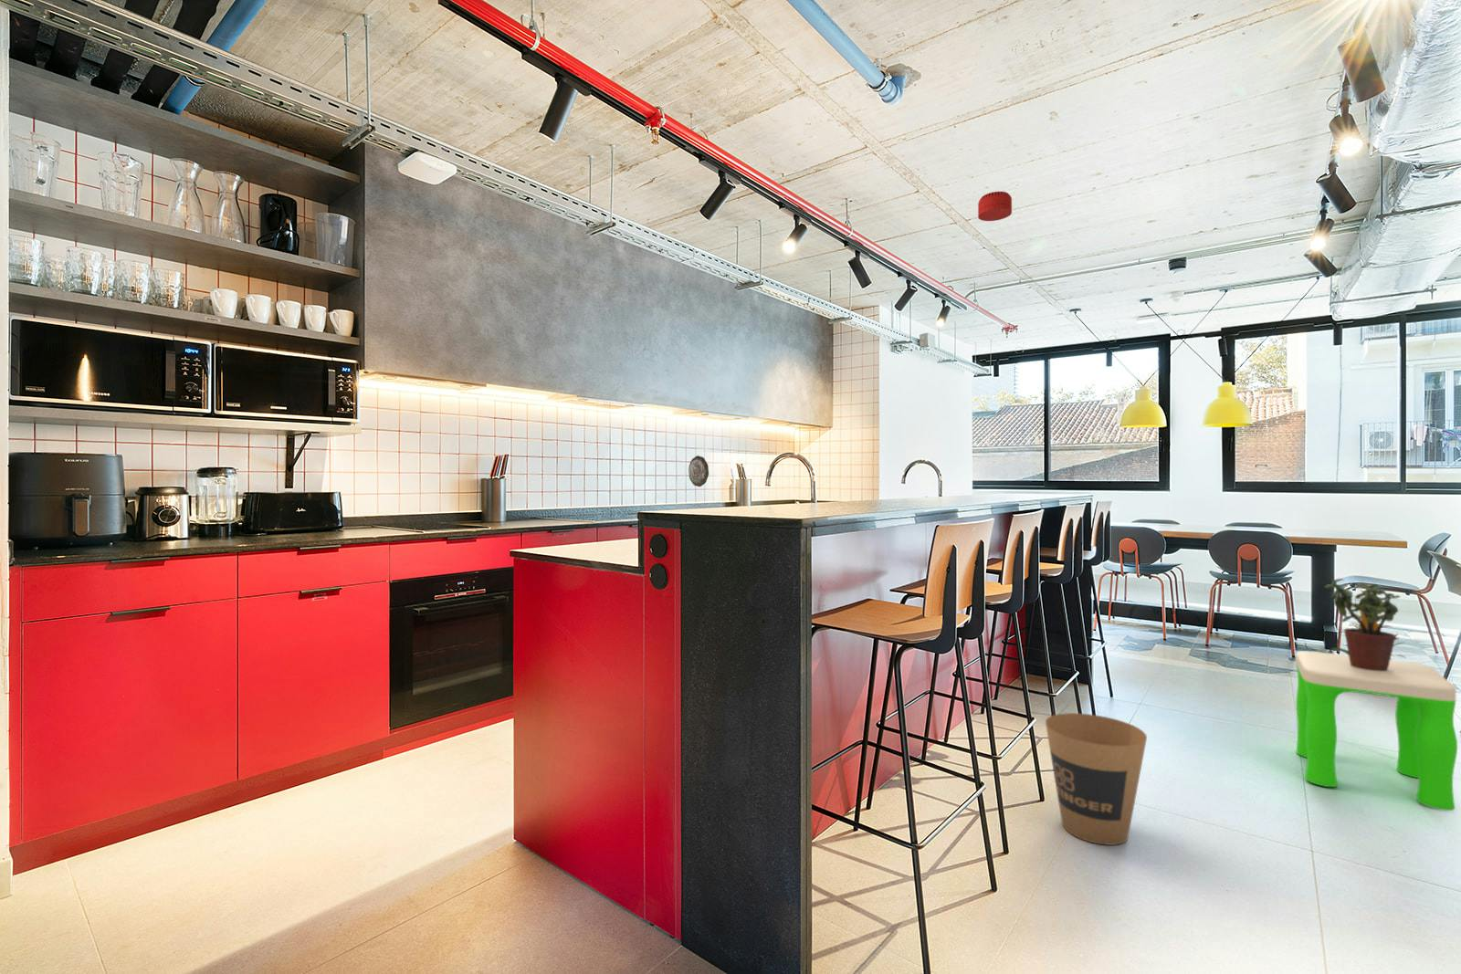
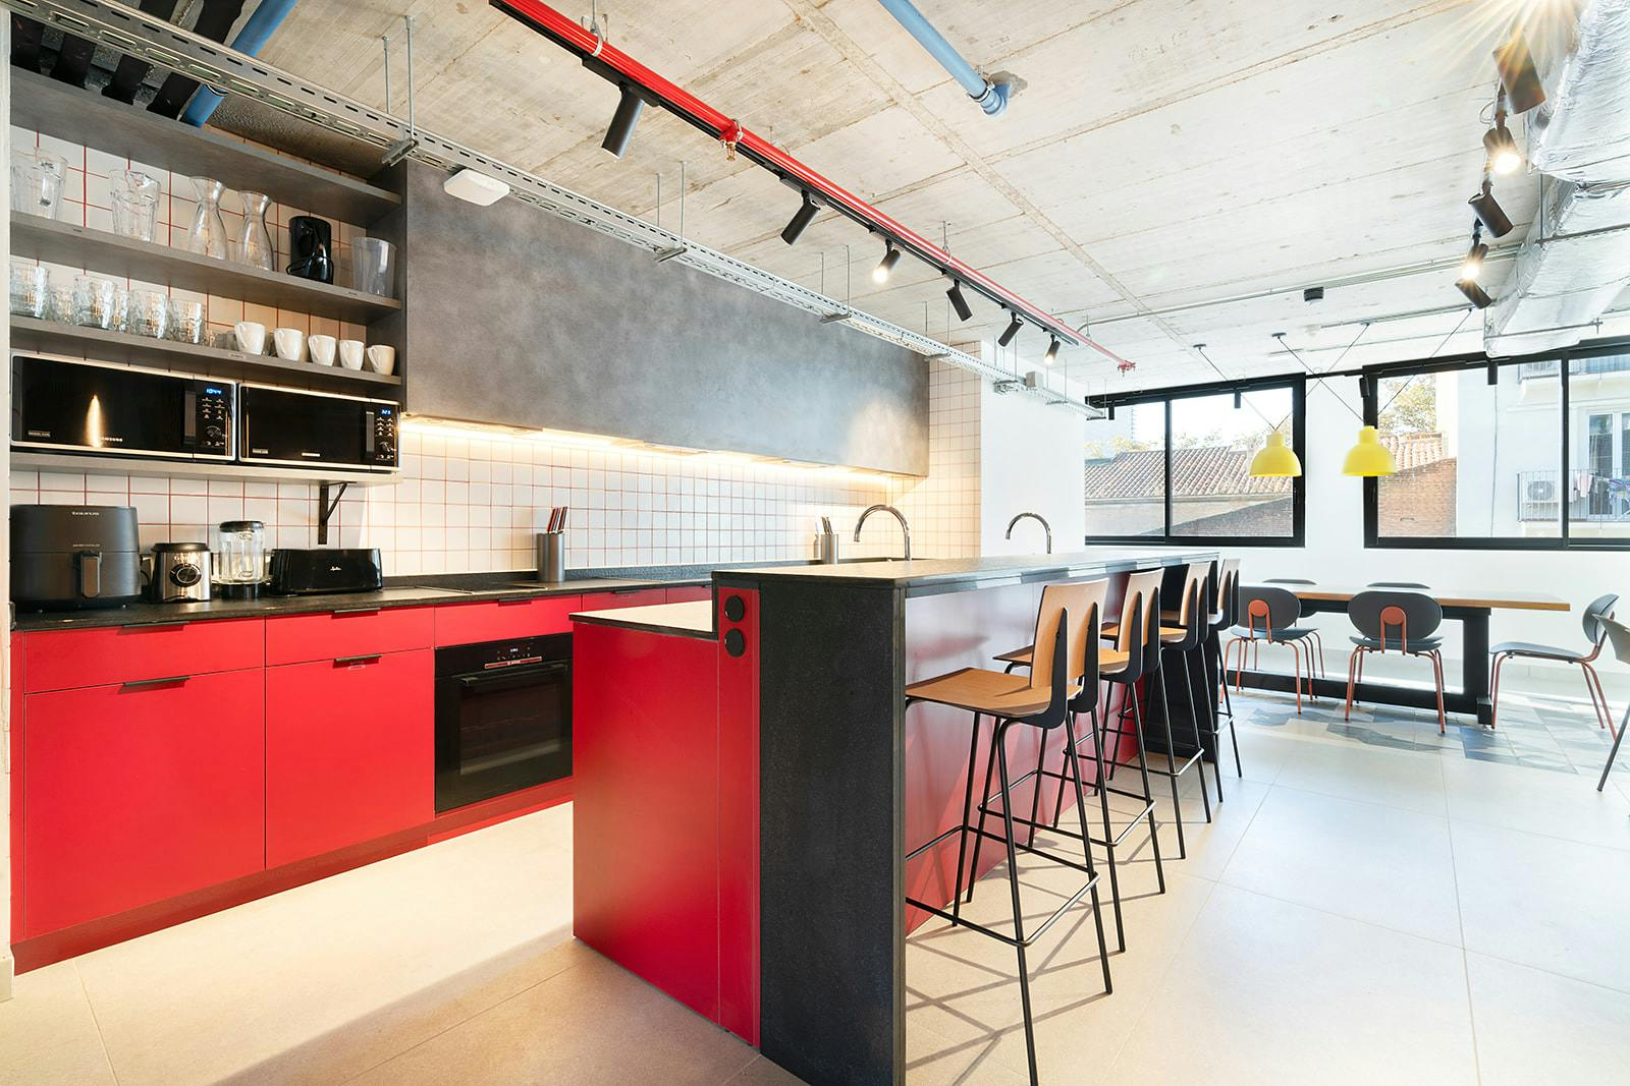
- smoke detector (995, 205)
- stool (1396, 717)
- decorative plate (698, 471)
- trash can (1094, 778)
- potted plant (1366, 622)
- indoor plant (1366, 628)
